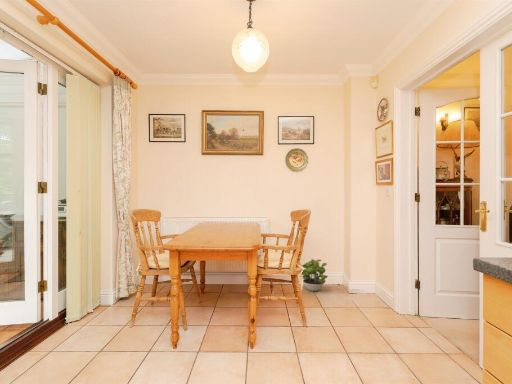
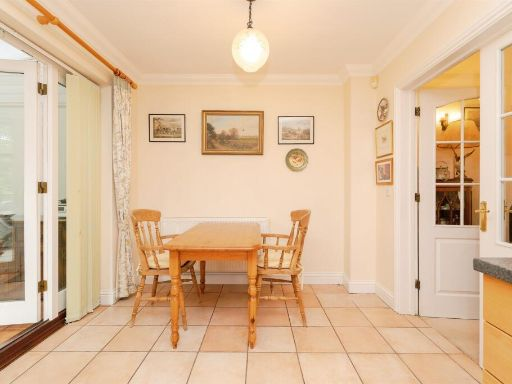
- potted plant (312, 273)
